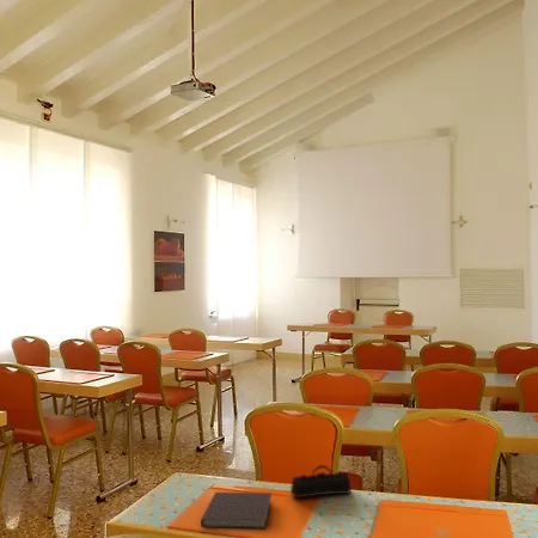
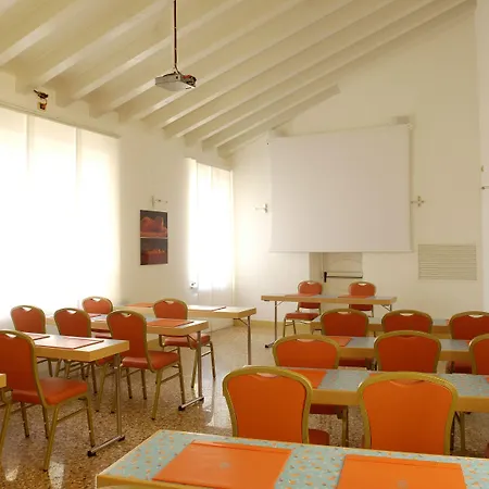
- pencil case (320, 479)
- notebook (238, 509)
